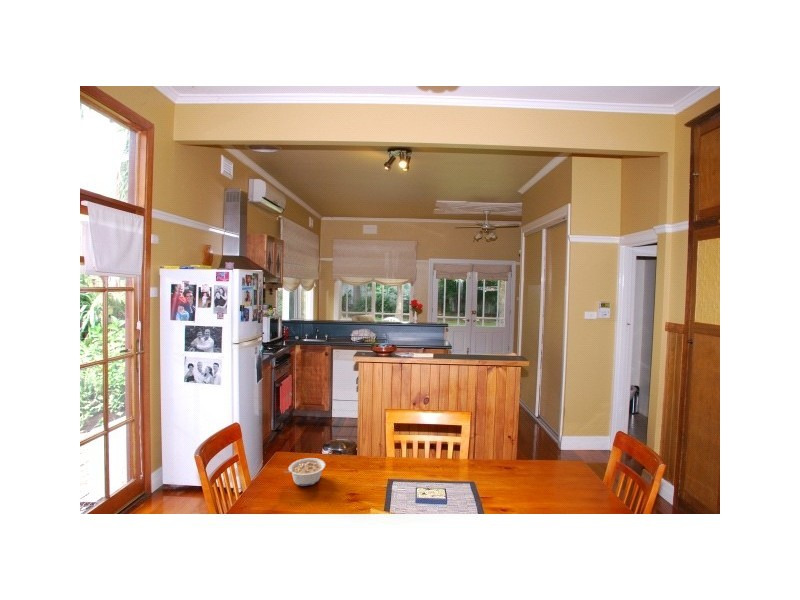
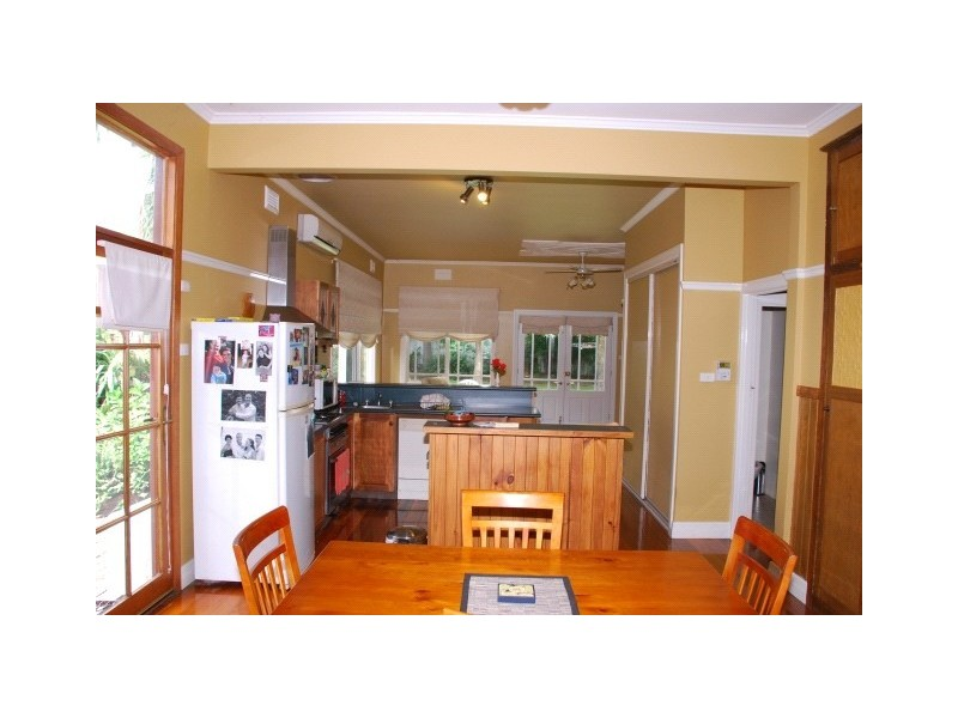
- legume (306, 472)
